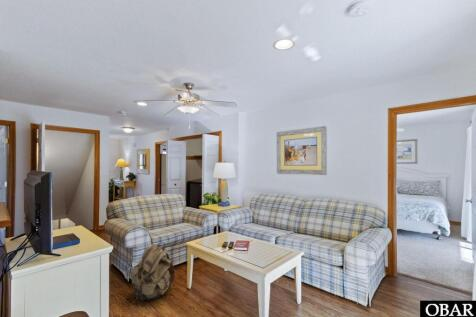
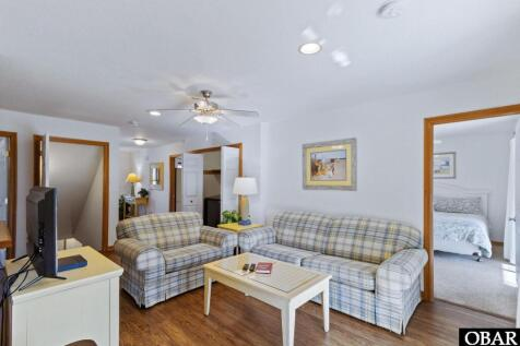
- backpack (152, 266)
